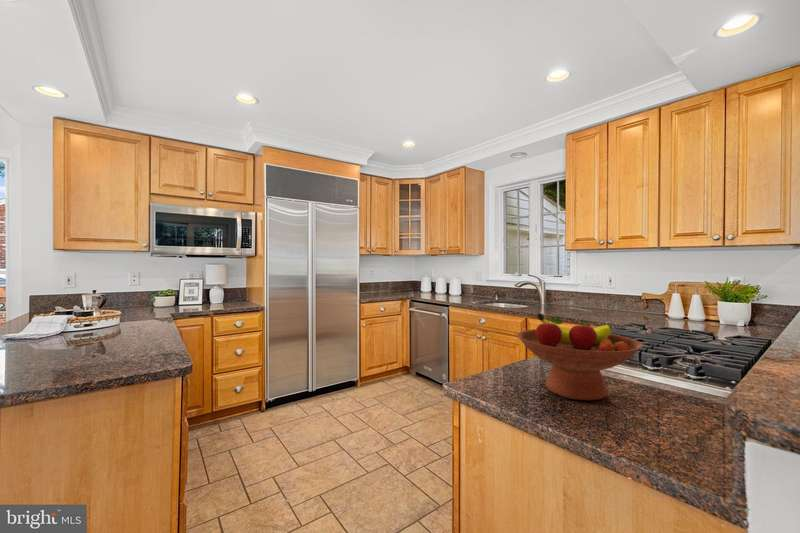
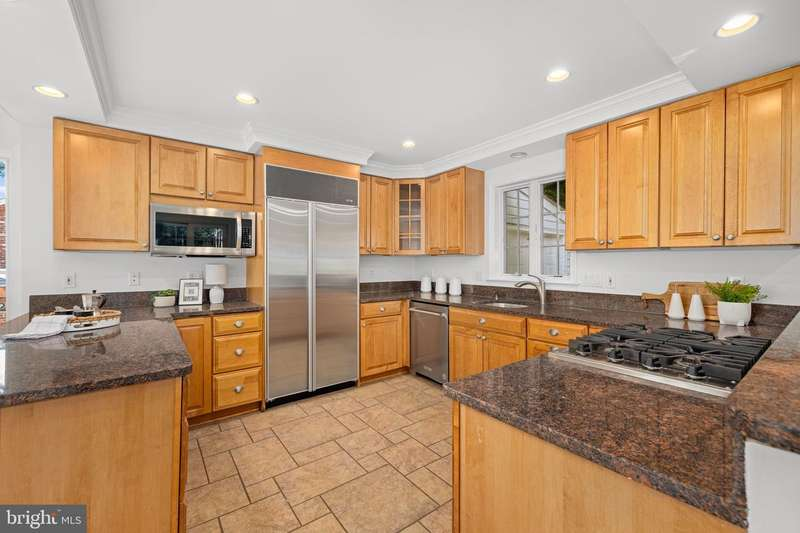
- fruit bowl (575, 354)
